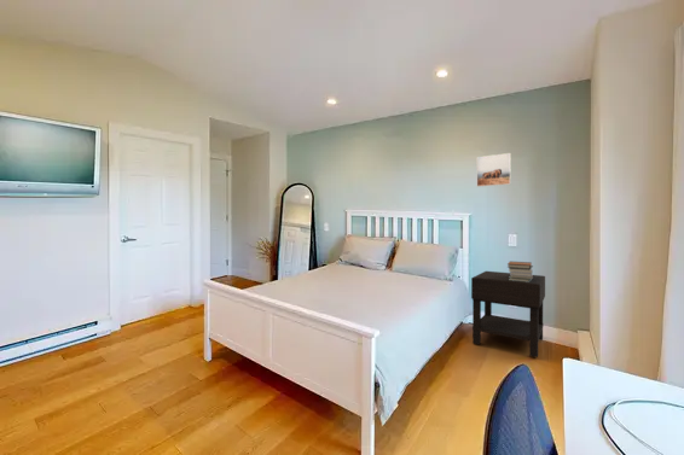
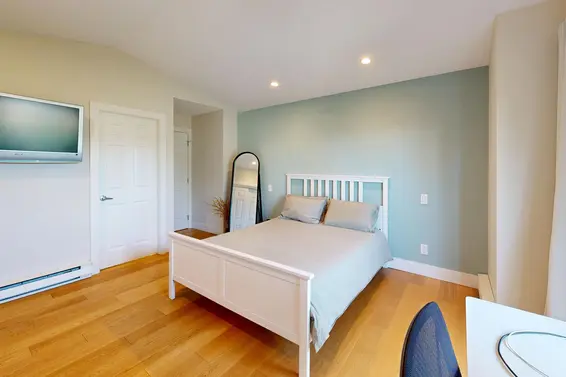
- book stack (520, 270)
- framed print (493, 170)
- nightstand (509, 304)
